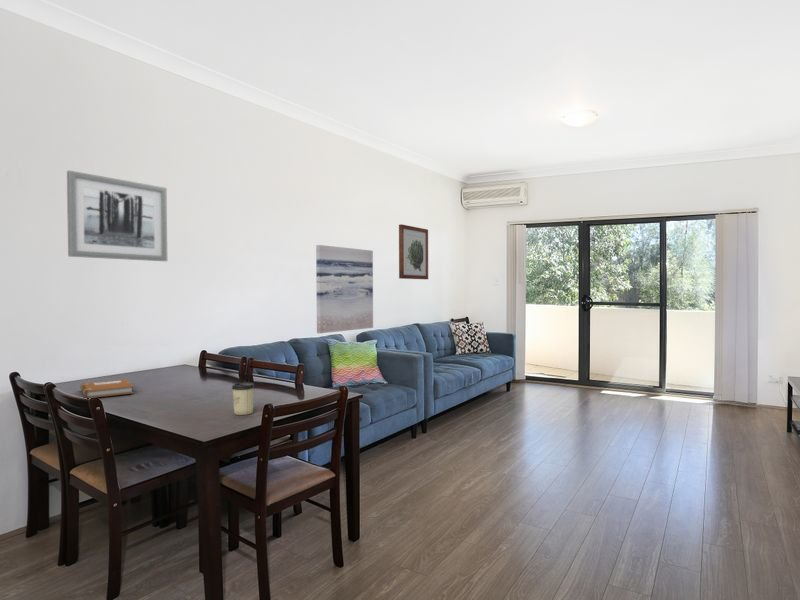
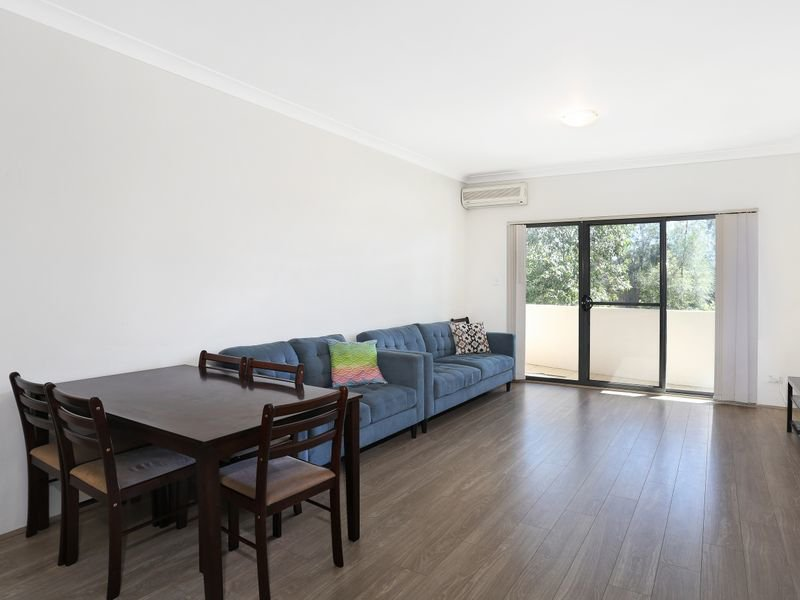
- wall art (121, 219)
- cup (243, 398)
- wall art (414, 253)
- wall art (345, 289)
- notebook (106, 388)
